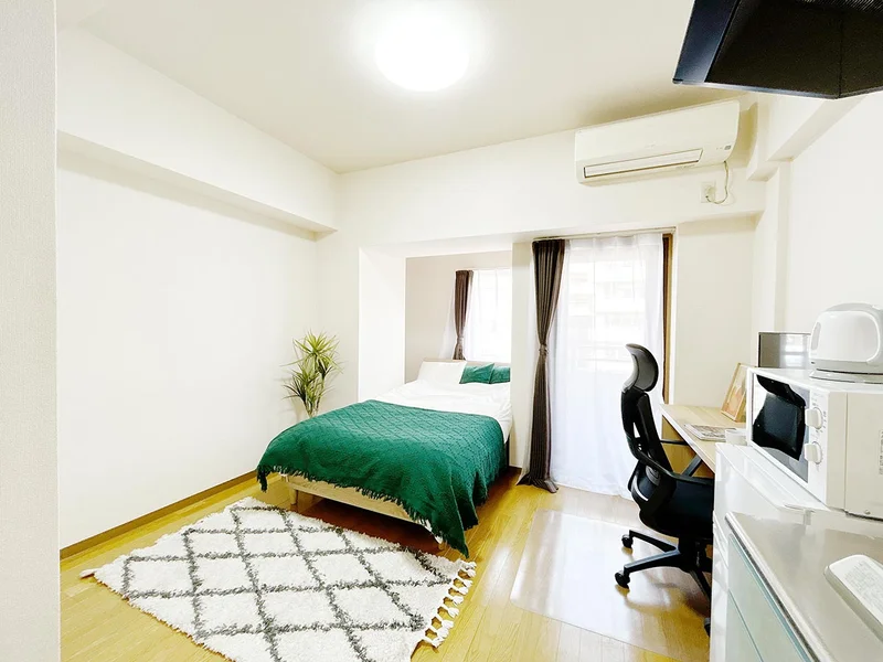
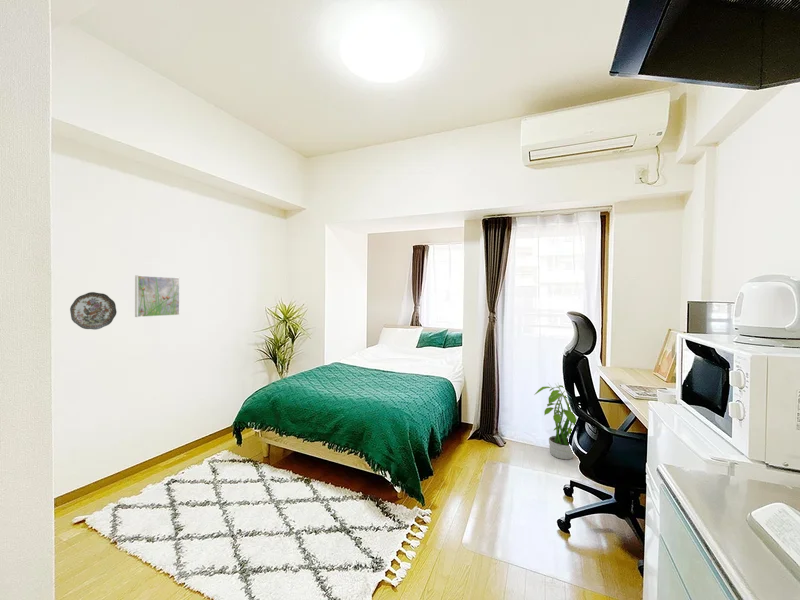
+ potted plant (557, 420)
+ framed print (158, 296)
+ decorative plate (93, 310)
